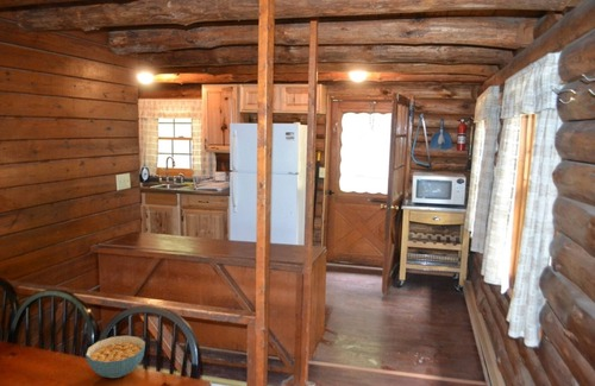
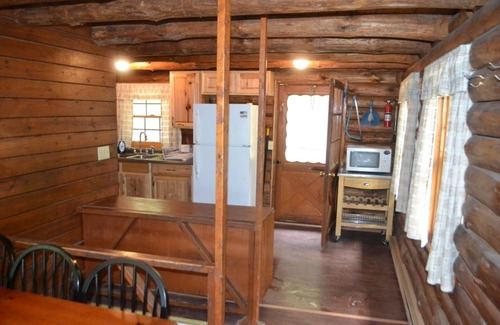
- cereal bowl (117, 360)
